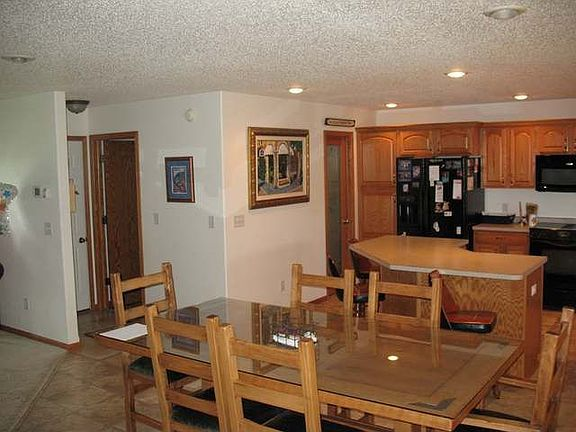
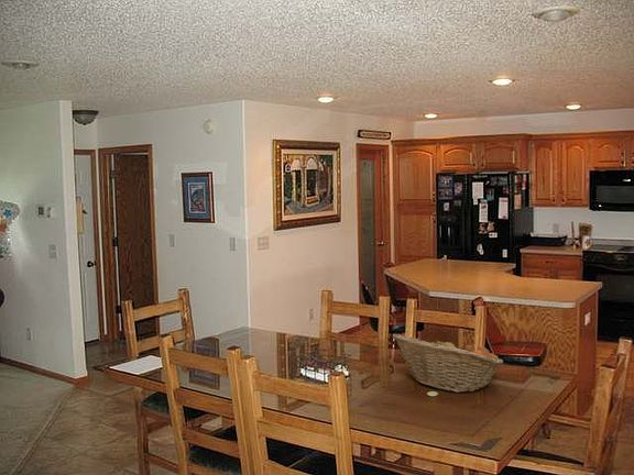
+ fruit basket (446, 357)
